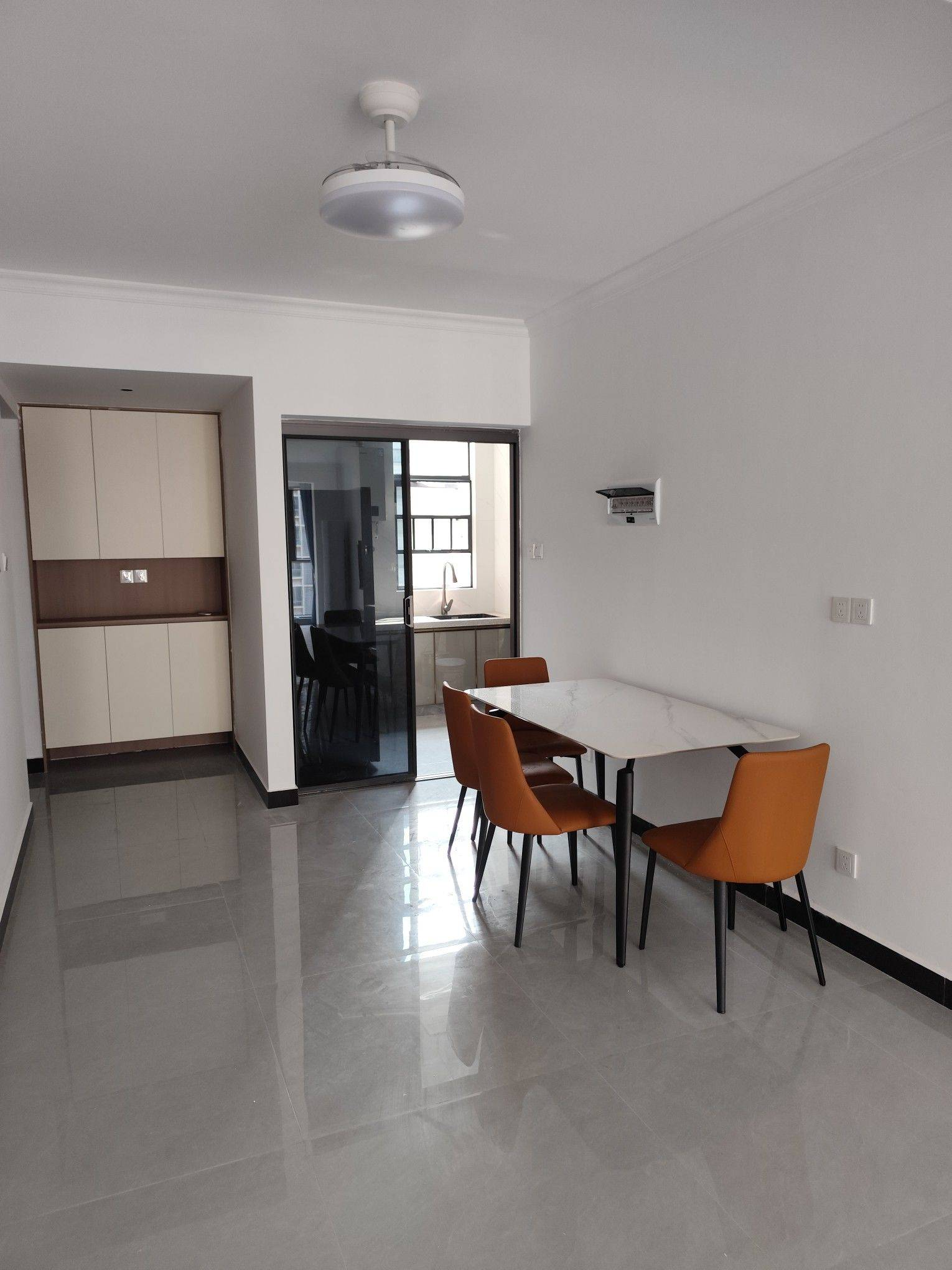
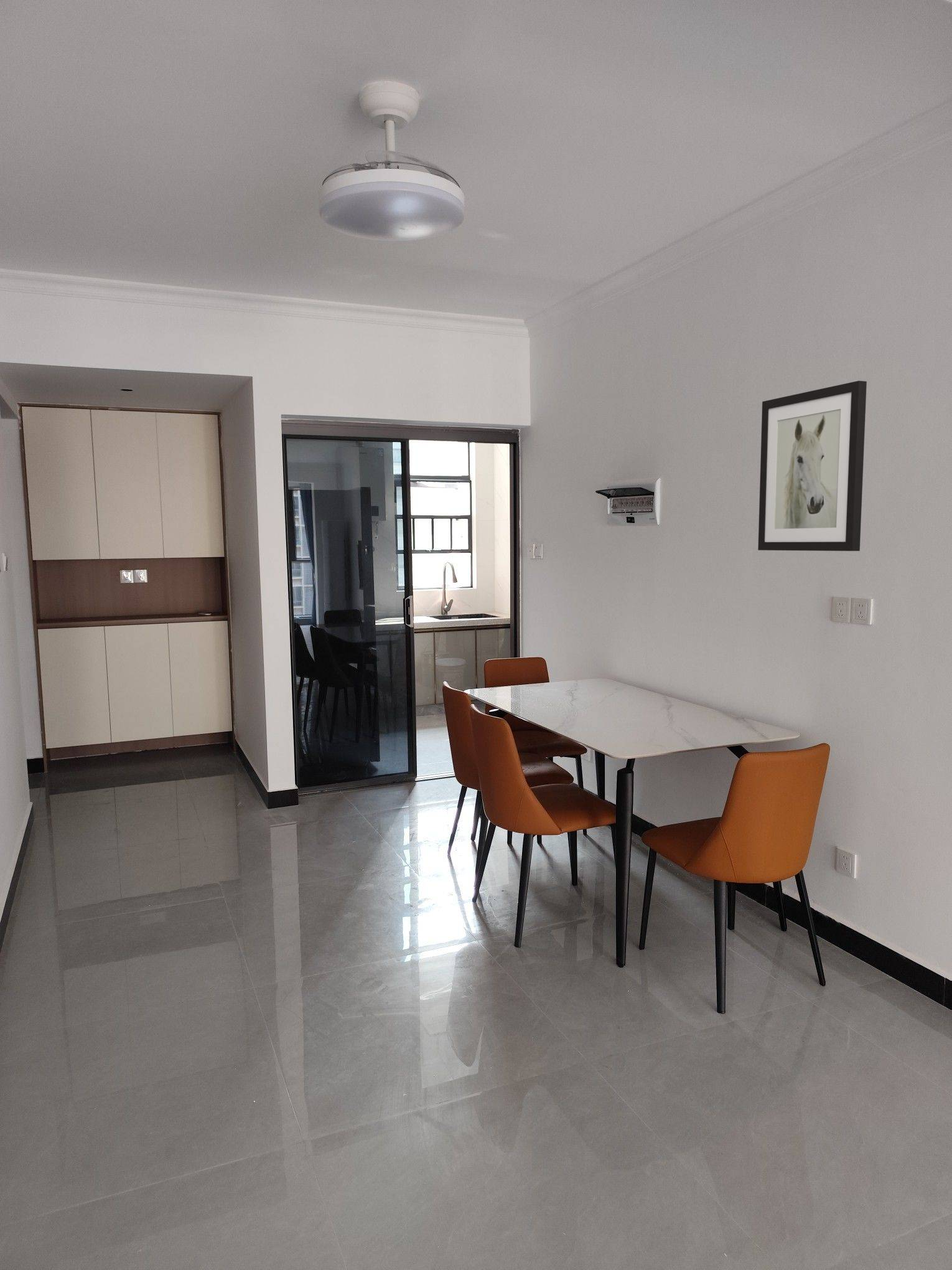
+ wall art (808, 472)
